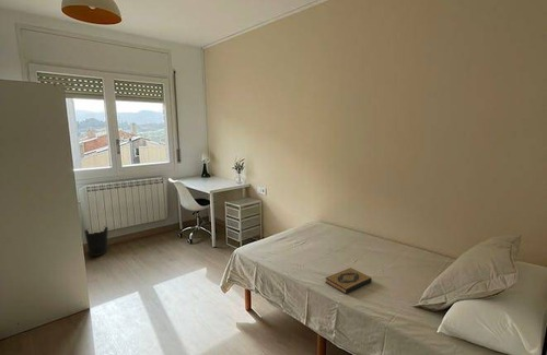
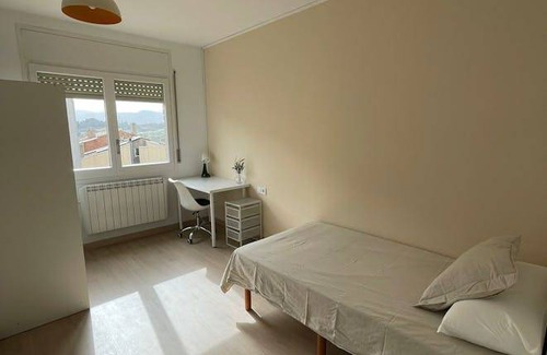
- wastebasket (97, 240)
- hardback book (348, 280)
